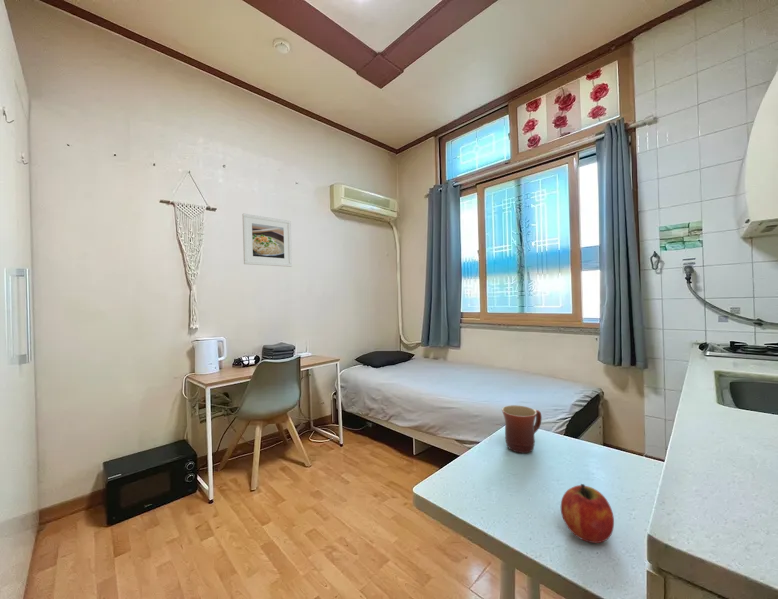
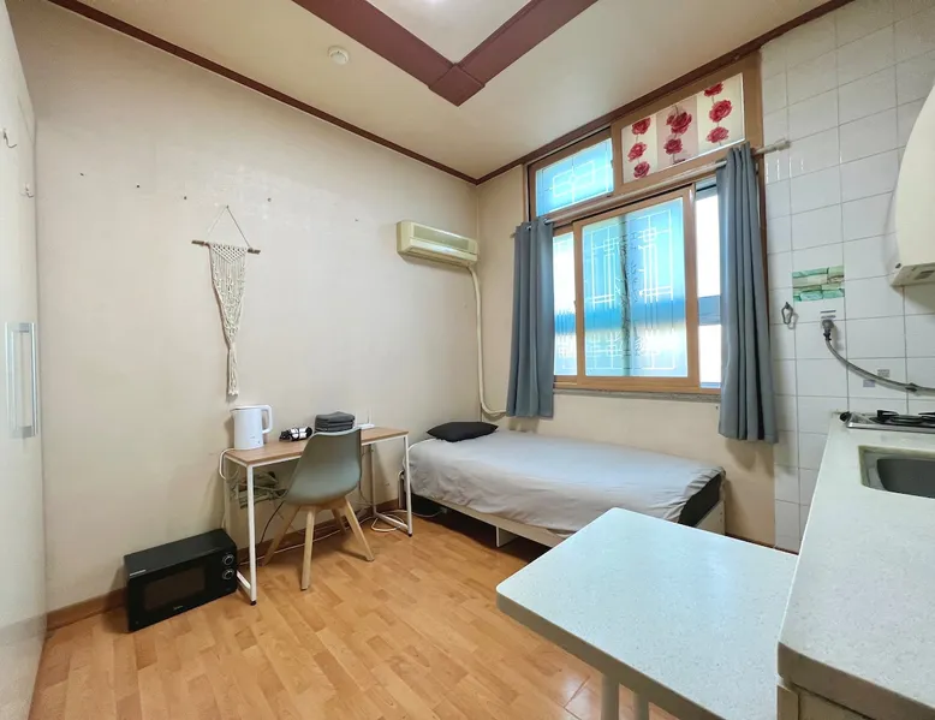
- mug (523, 428)
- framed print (268, 241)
- fruit (586, 510)
